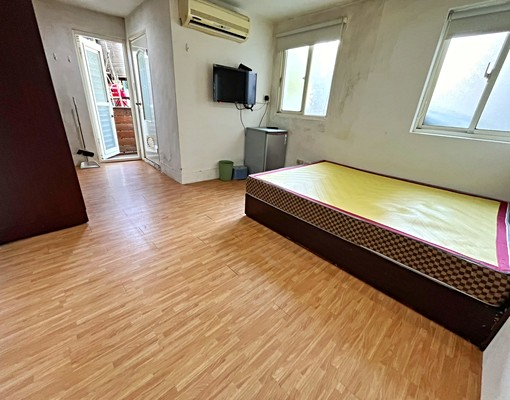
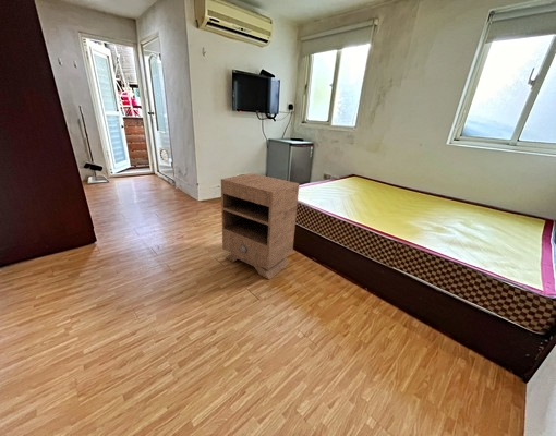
+ nightstand (257, 223)
